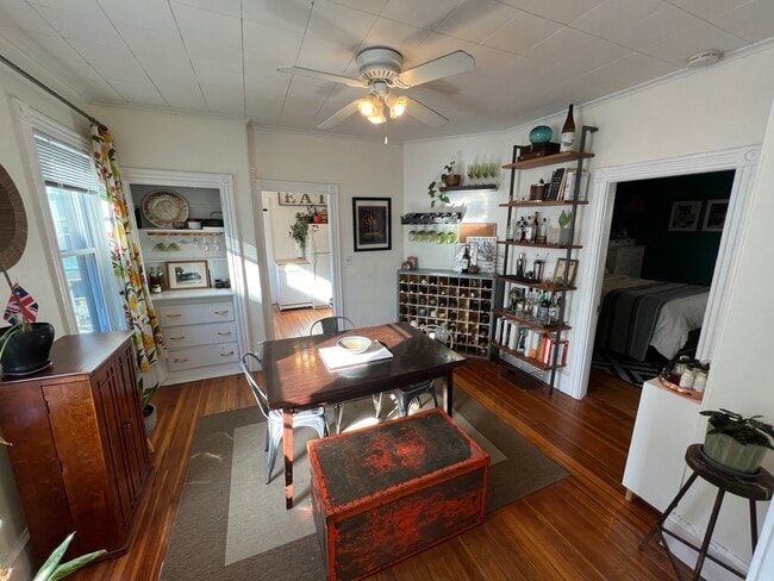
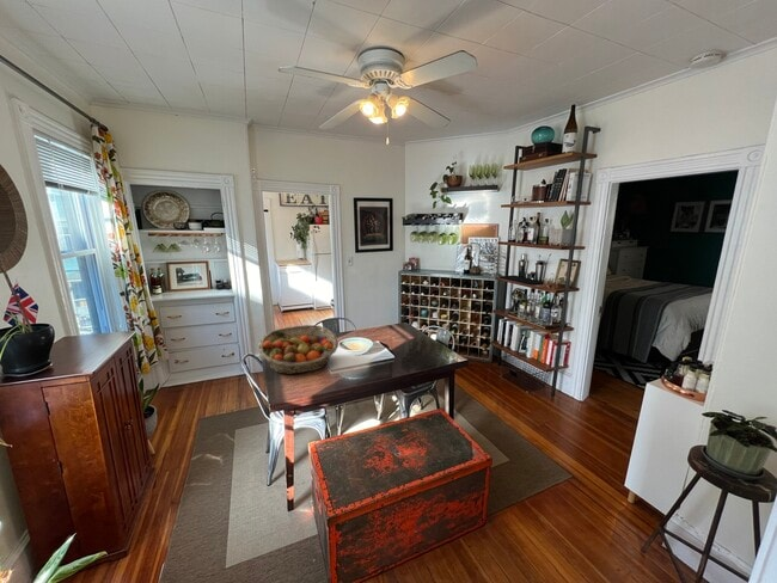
+ fruit basket (299, 348)
